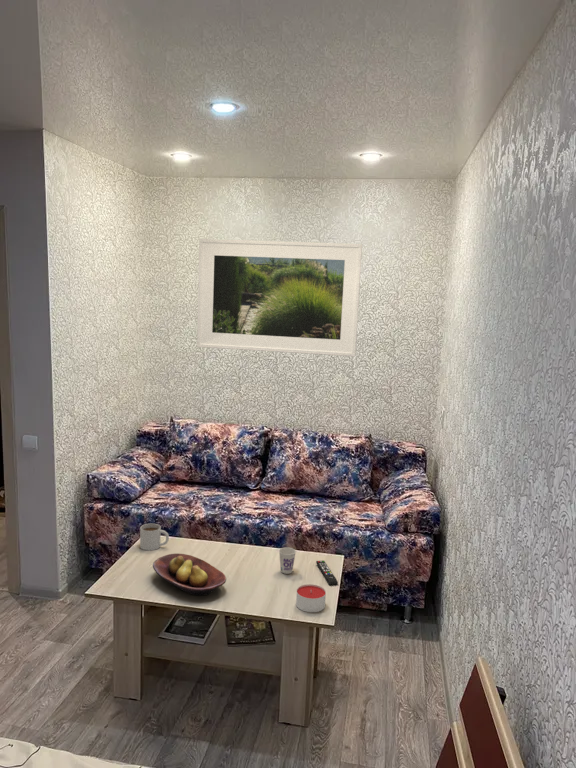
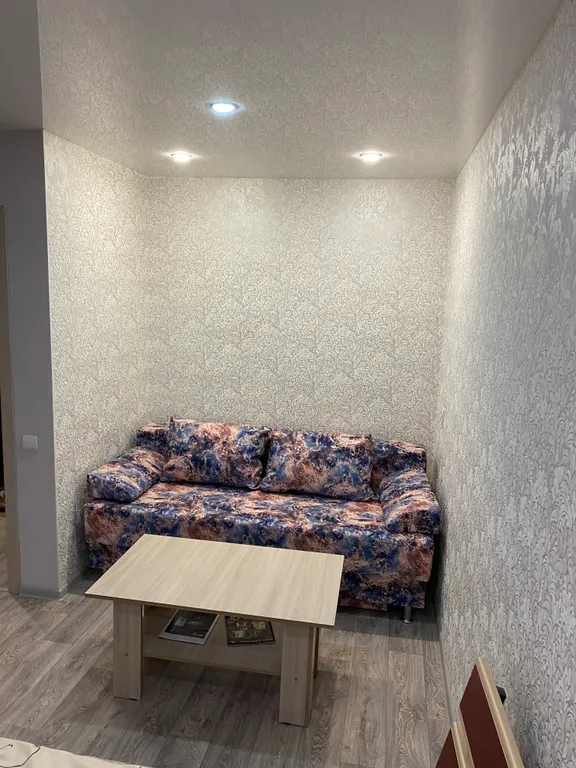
- candle (310, 597)
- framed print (276, 297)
- mug (154, 537)
- remote control (326, 572)
- cup (286, 561)
- fruit bowl (188, 571)
